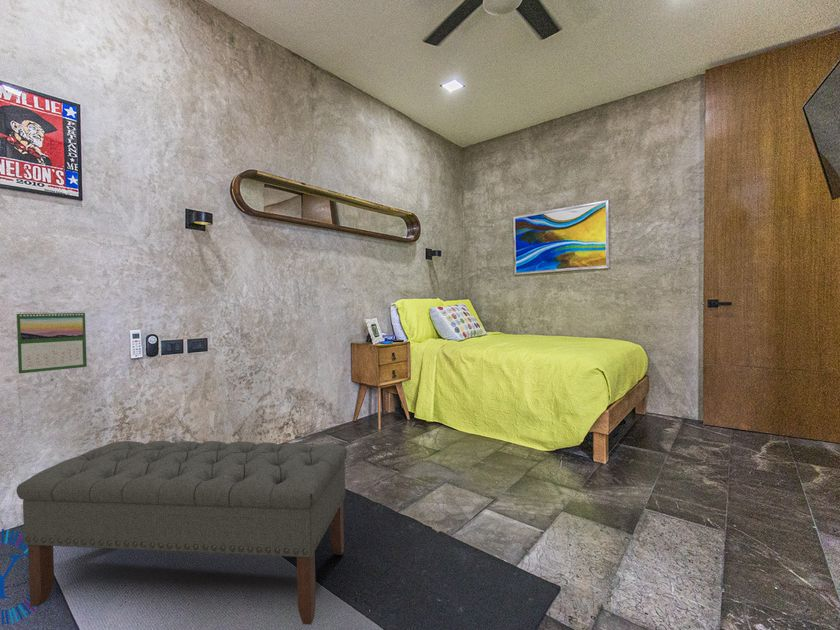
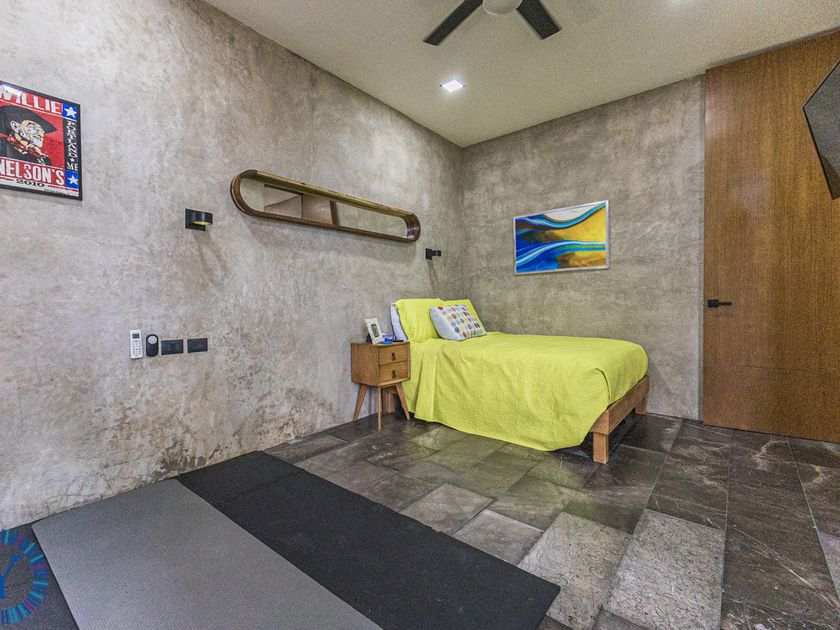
- bench (200, 516)
- calendar (53, 340)
